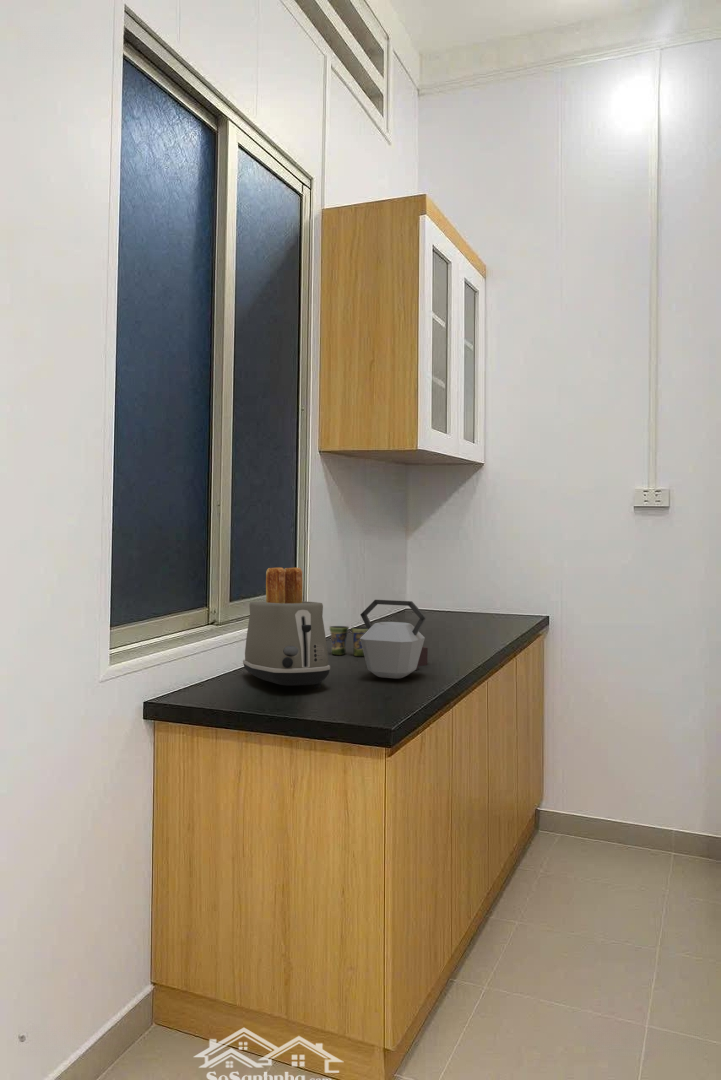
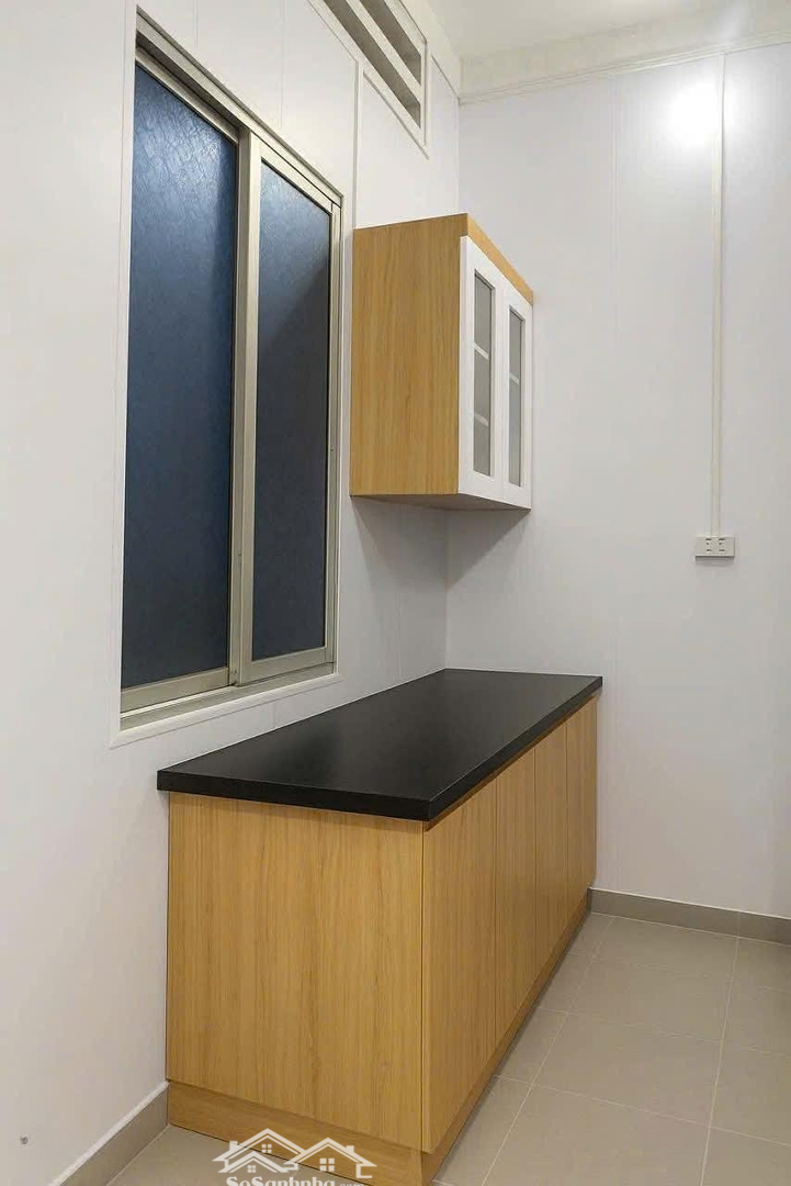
- cup (353, 641)
- kettle (403, 635)
- toaster (285, 624)
